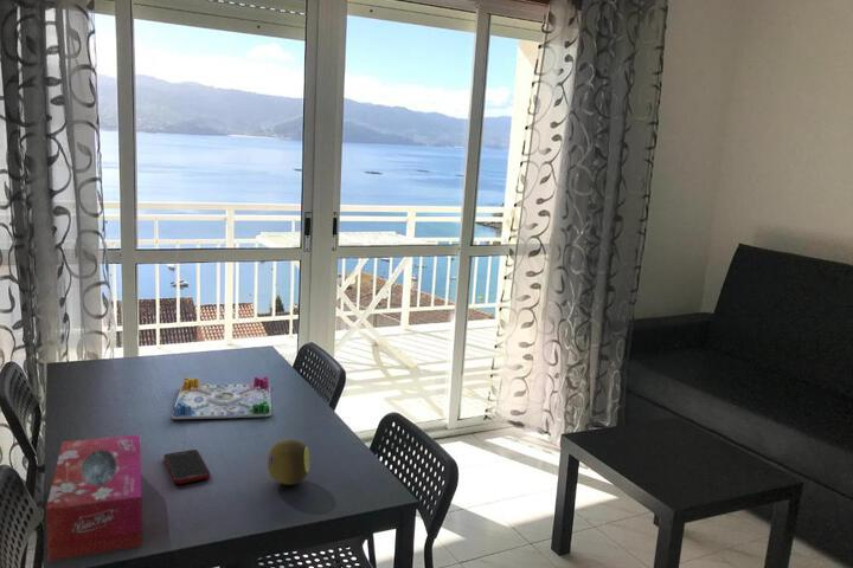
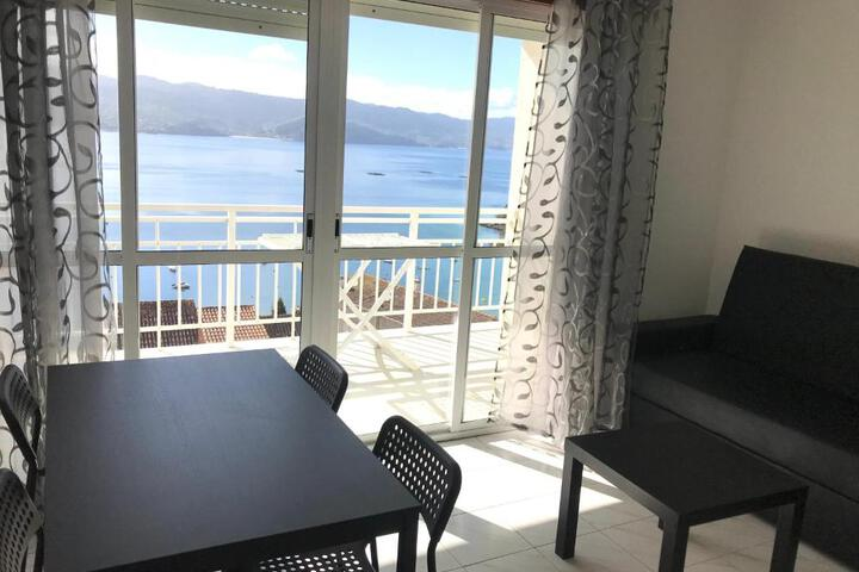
- board game (224, 395)
- tissue box (98, 490)
- fruit (289, 462)
- cell phone (186, 465)
